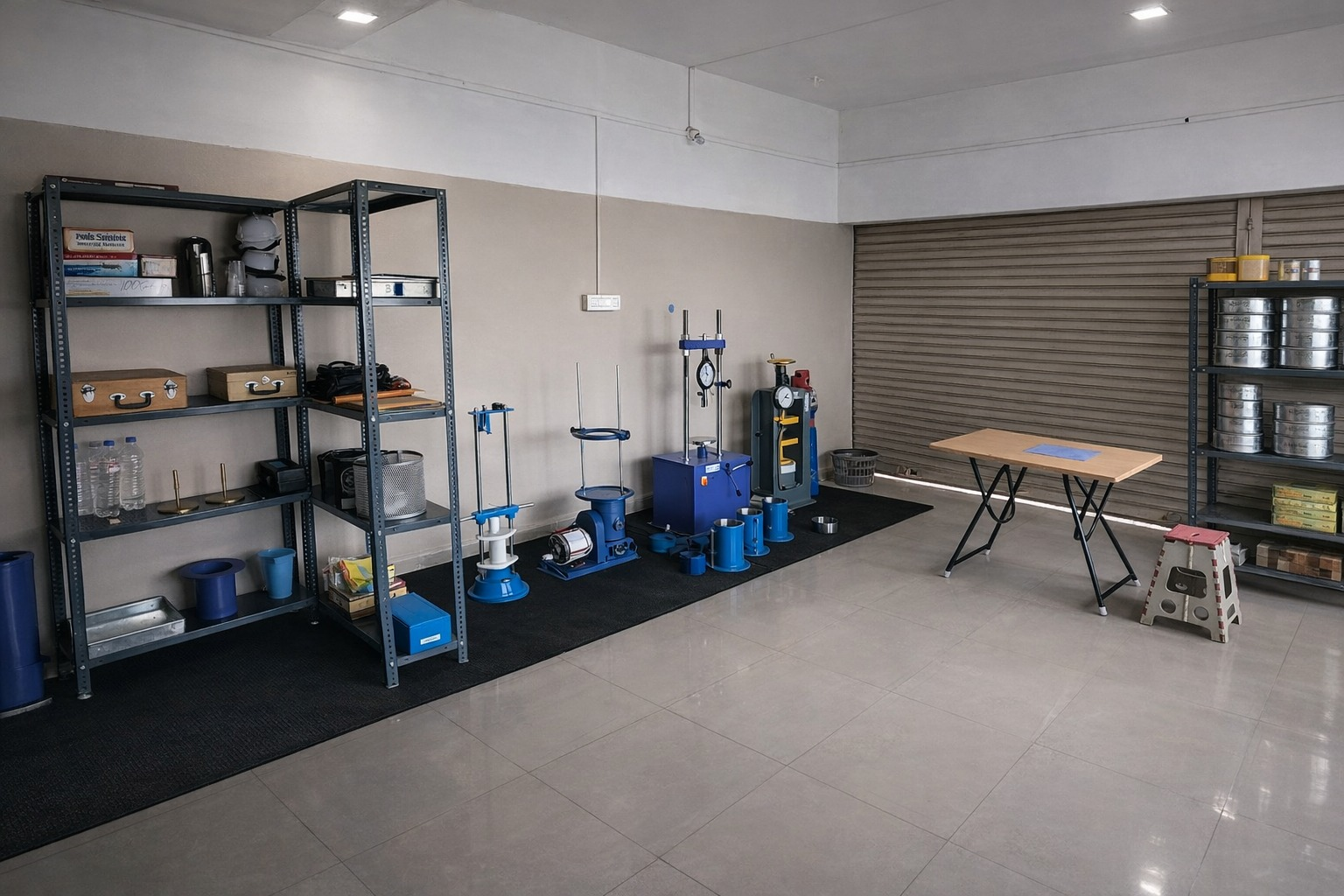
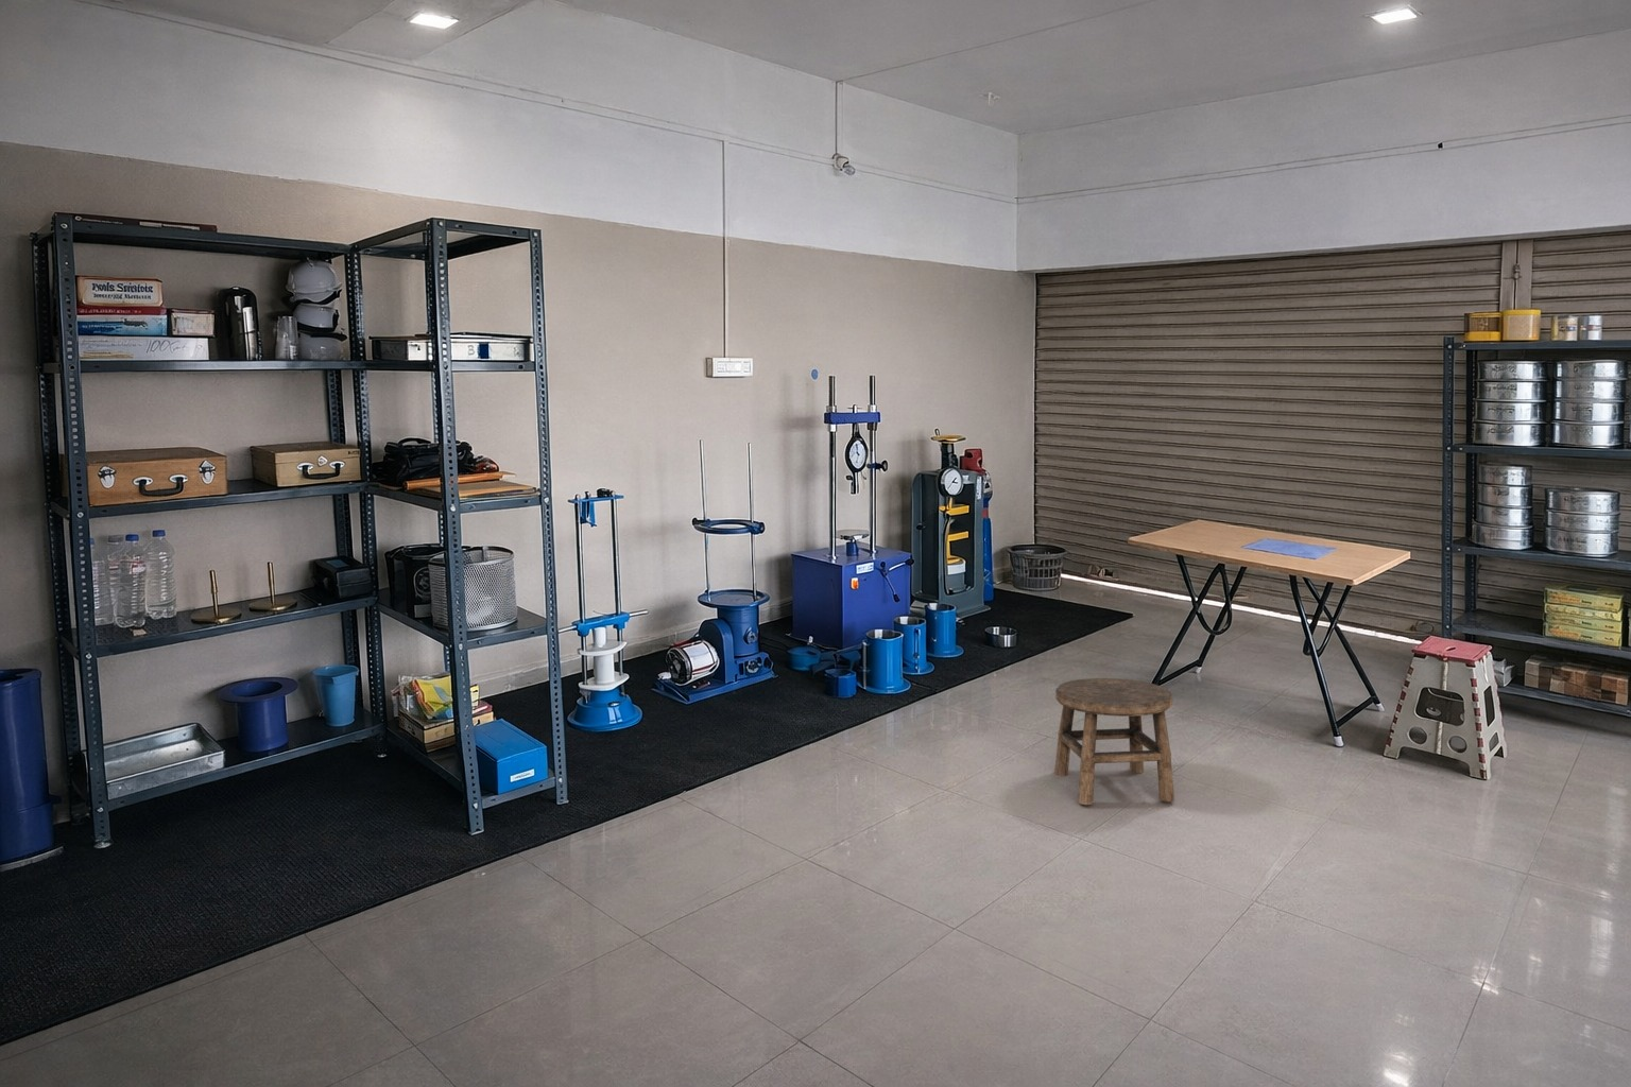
+ stool (1113, 738)
